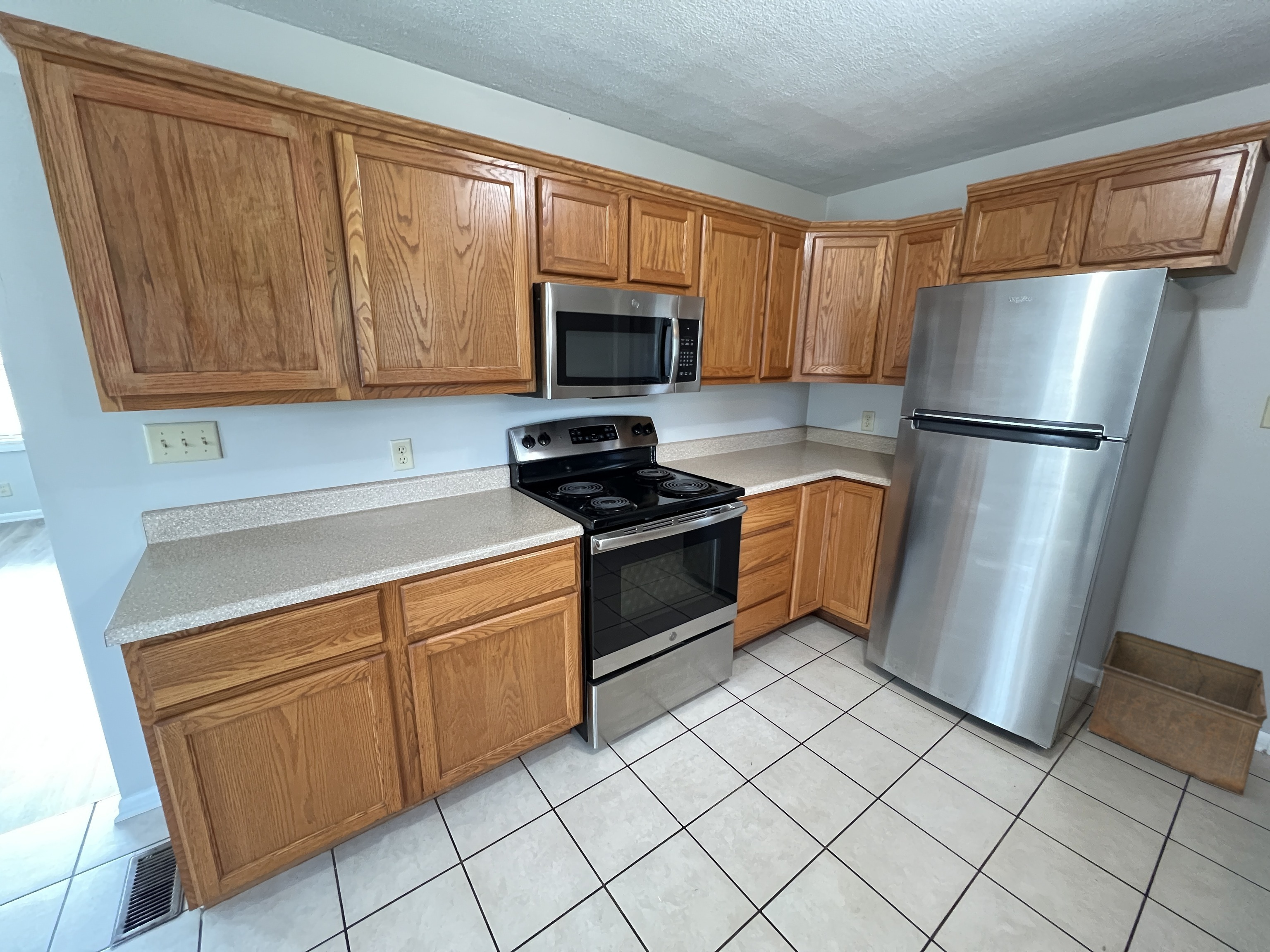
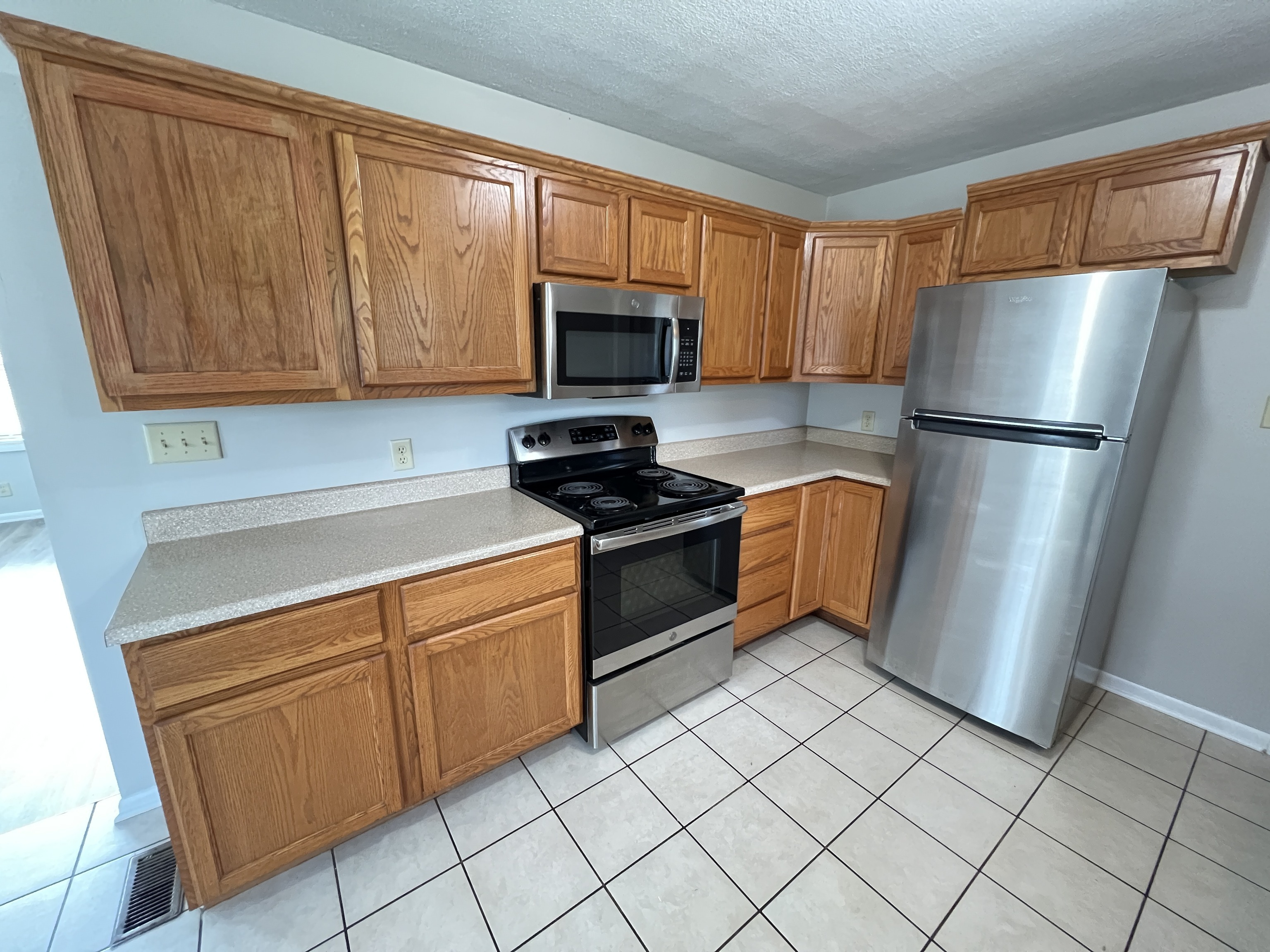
- storage bin (1172, 702)
